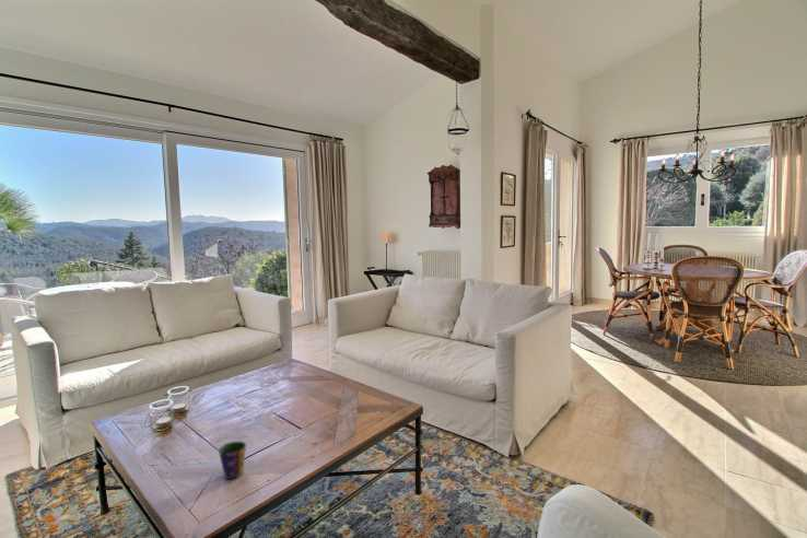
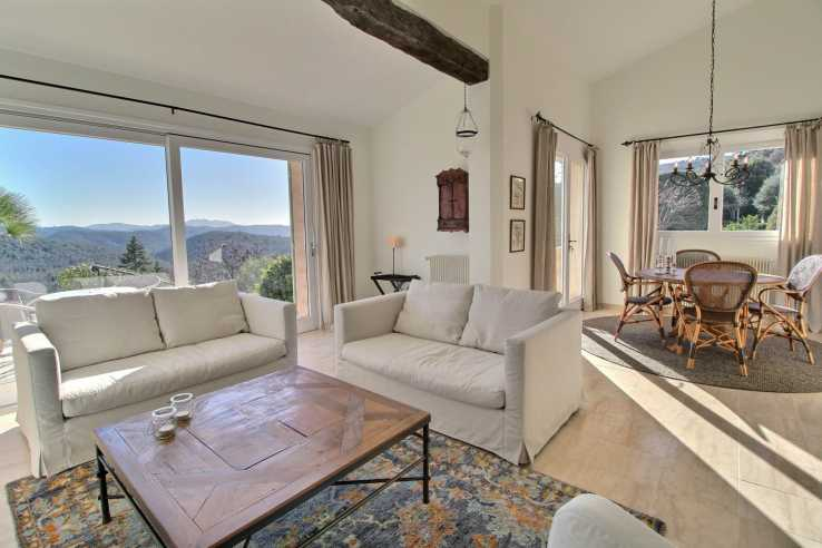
- cup (233, 463)
